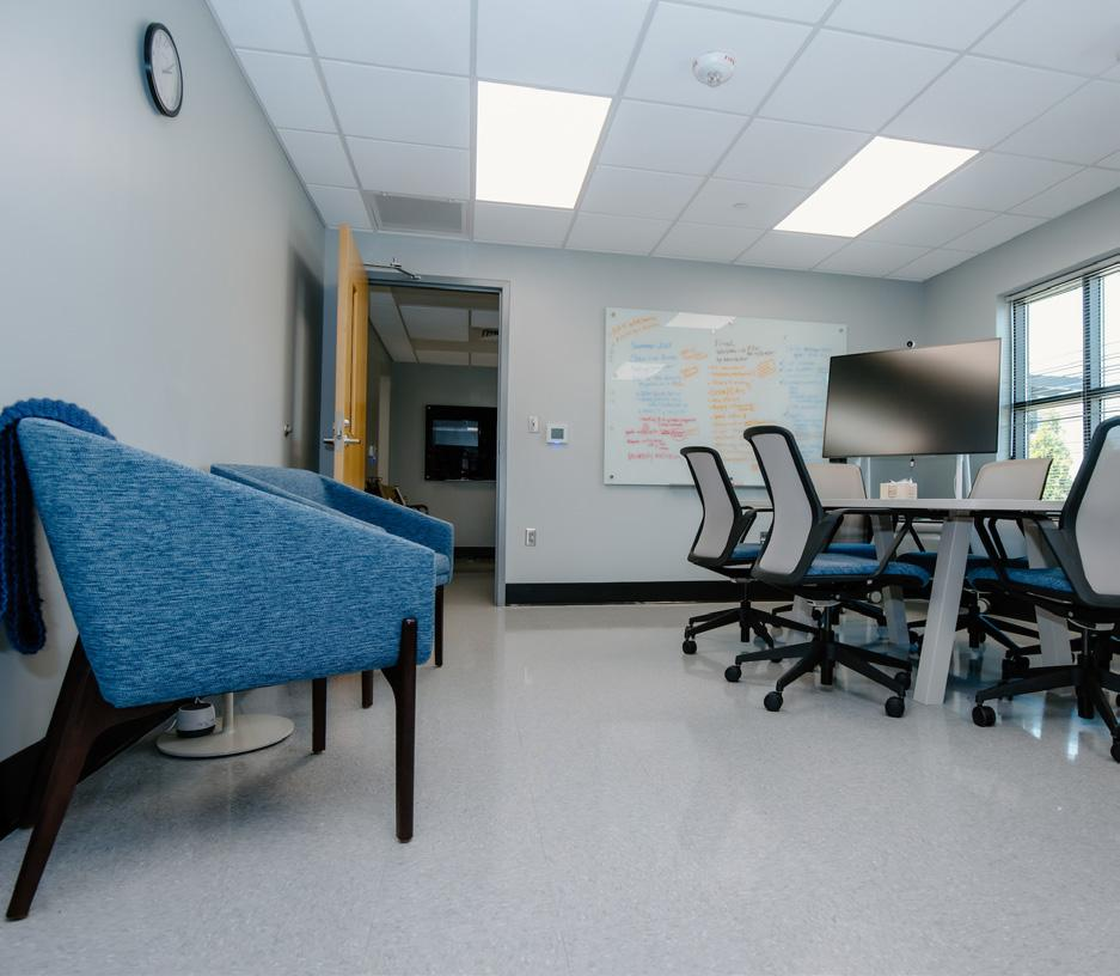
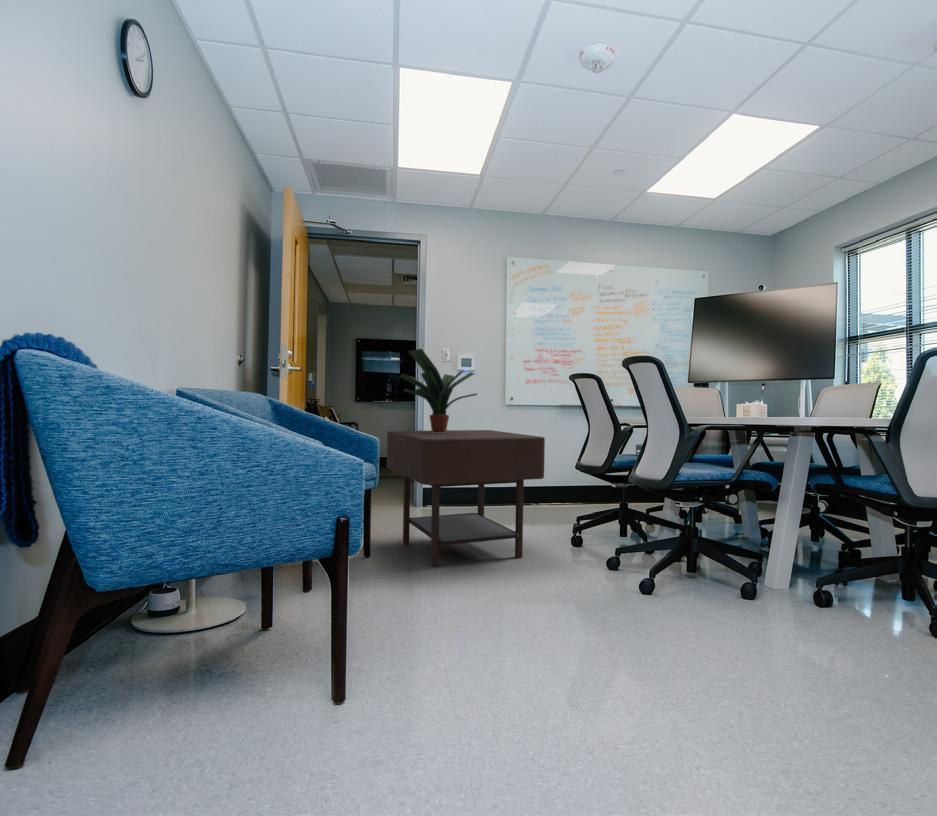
+ side table (461, 485)
+ potted plant (435, 392)
